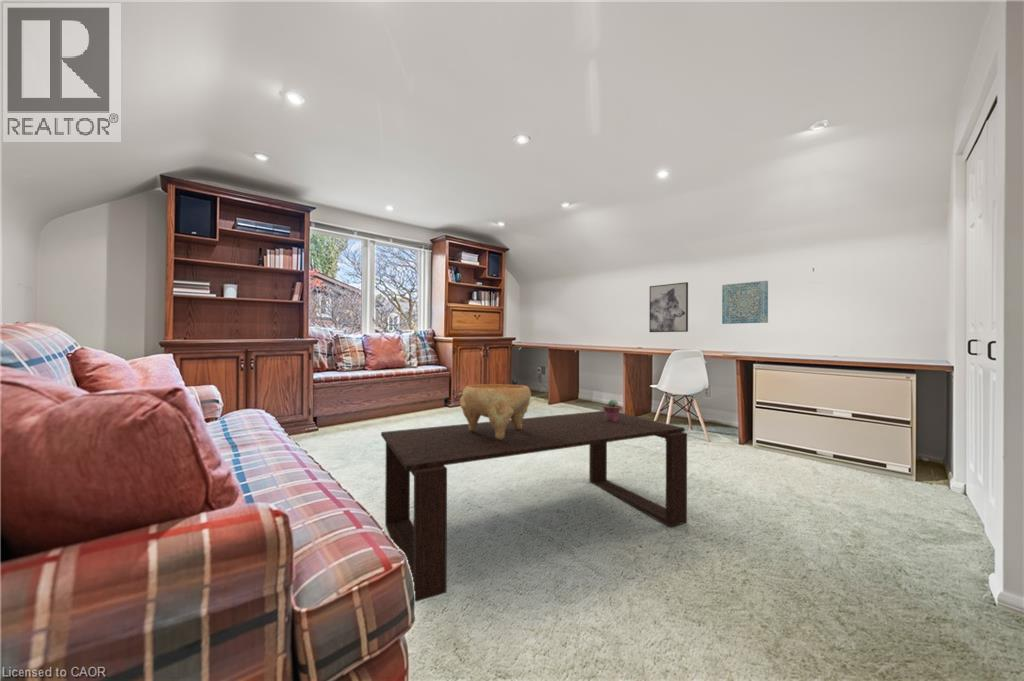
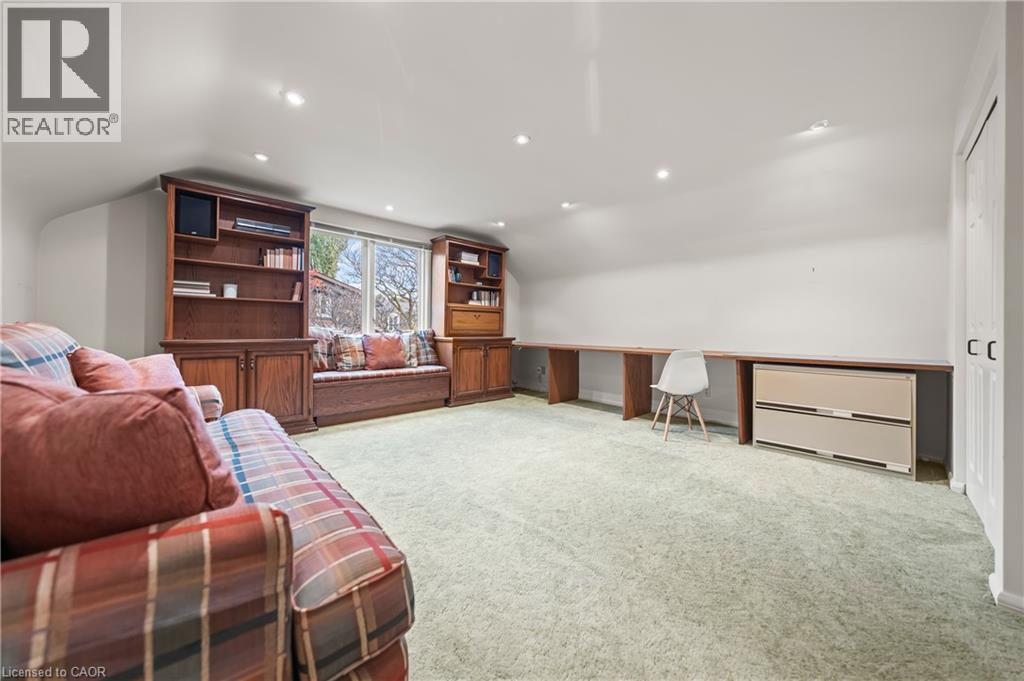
- wall art (668, 308)
- potted succulent (611, 409)
- wall art (744, 303)
- decorative bowl (500, 408)
- coffee table (534, 452)
